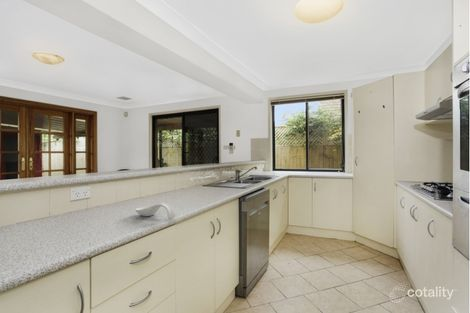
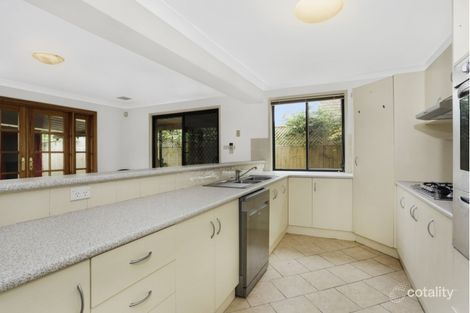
- spoon rest (155, 209)
